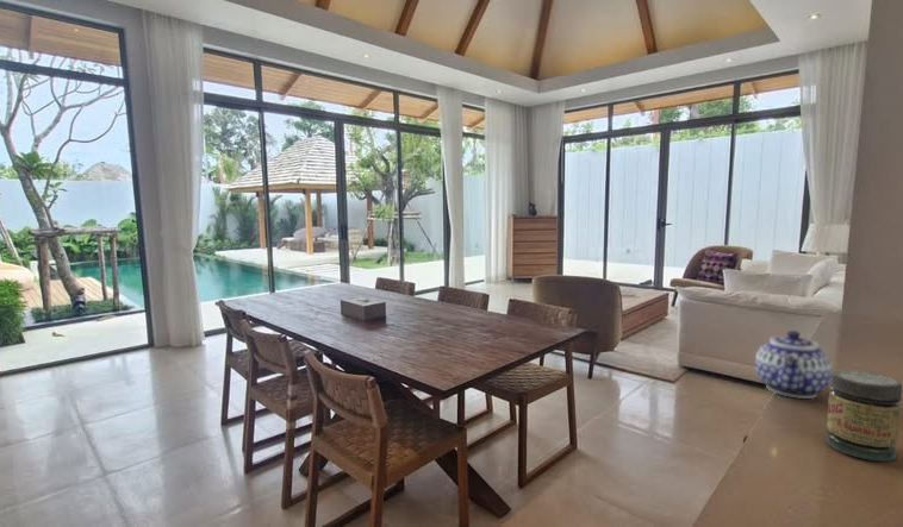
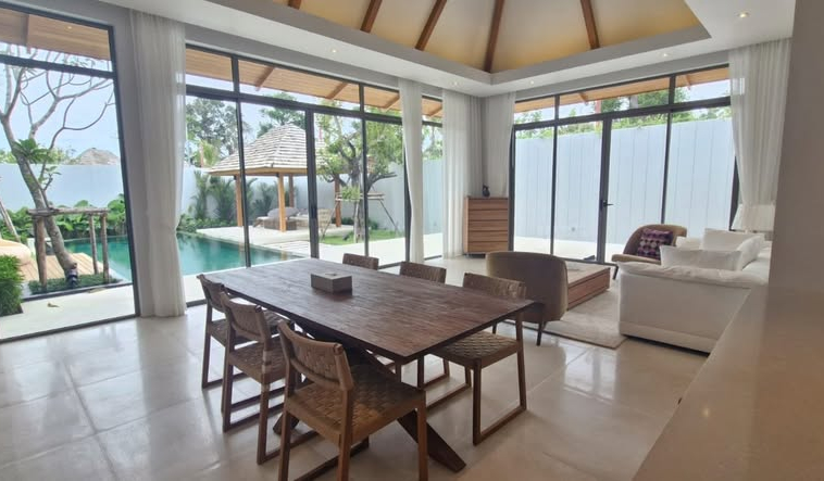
- jar (861, 413)
- teapot (792, 360)
